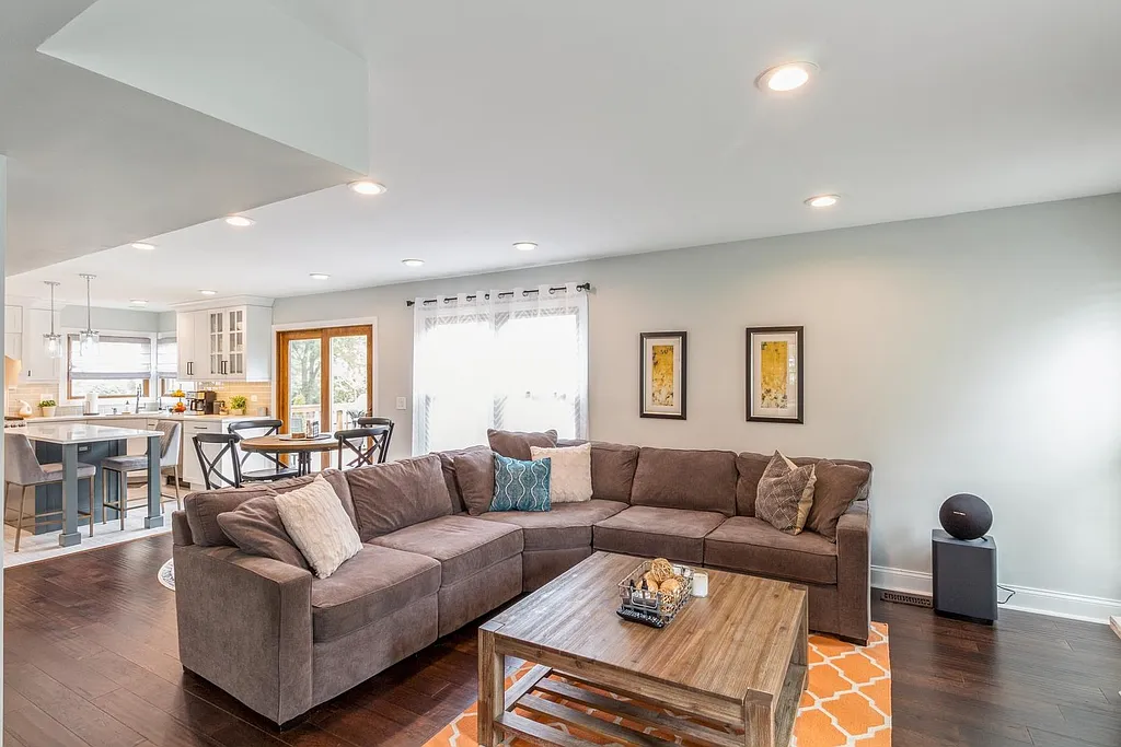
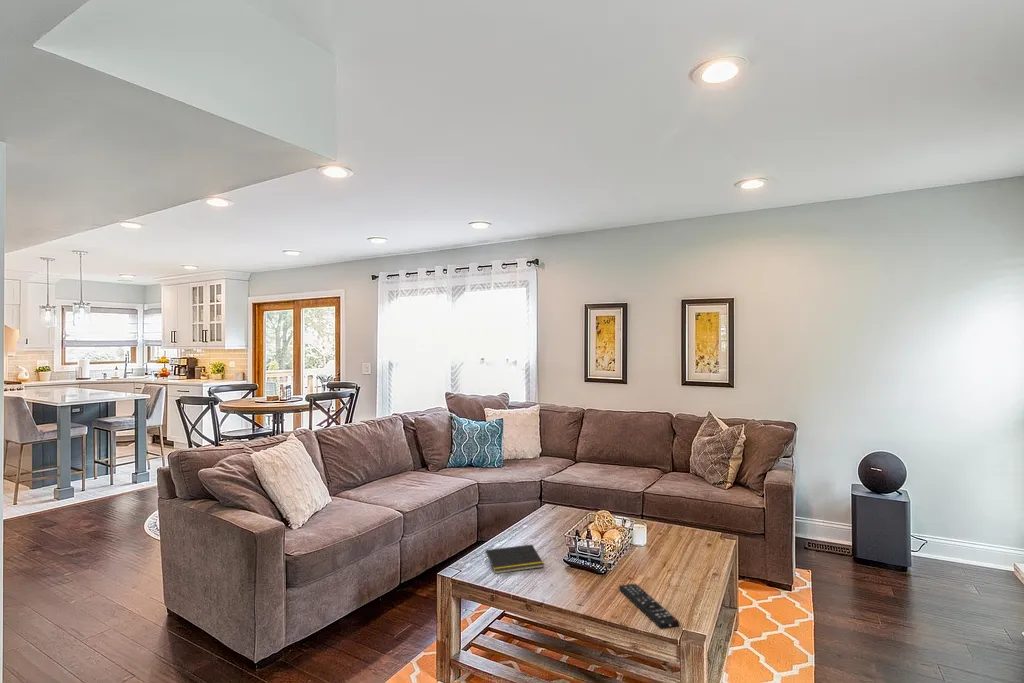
+ remote control (647, 604)
+ notepad (514, 558)
